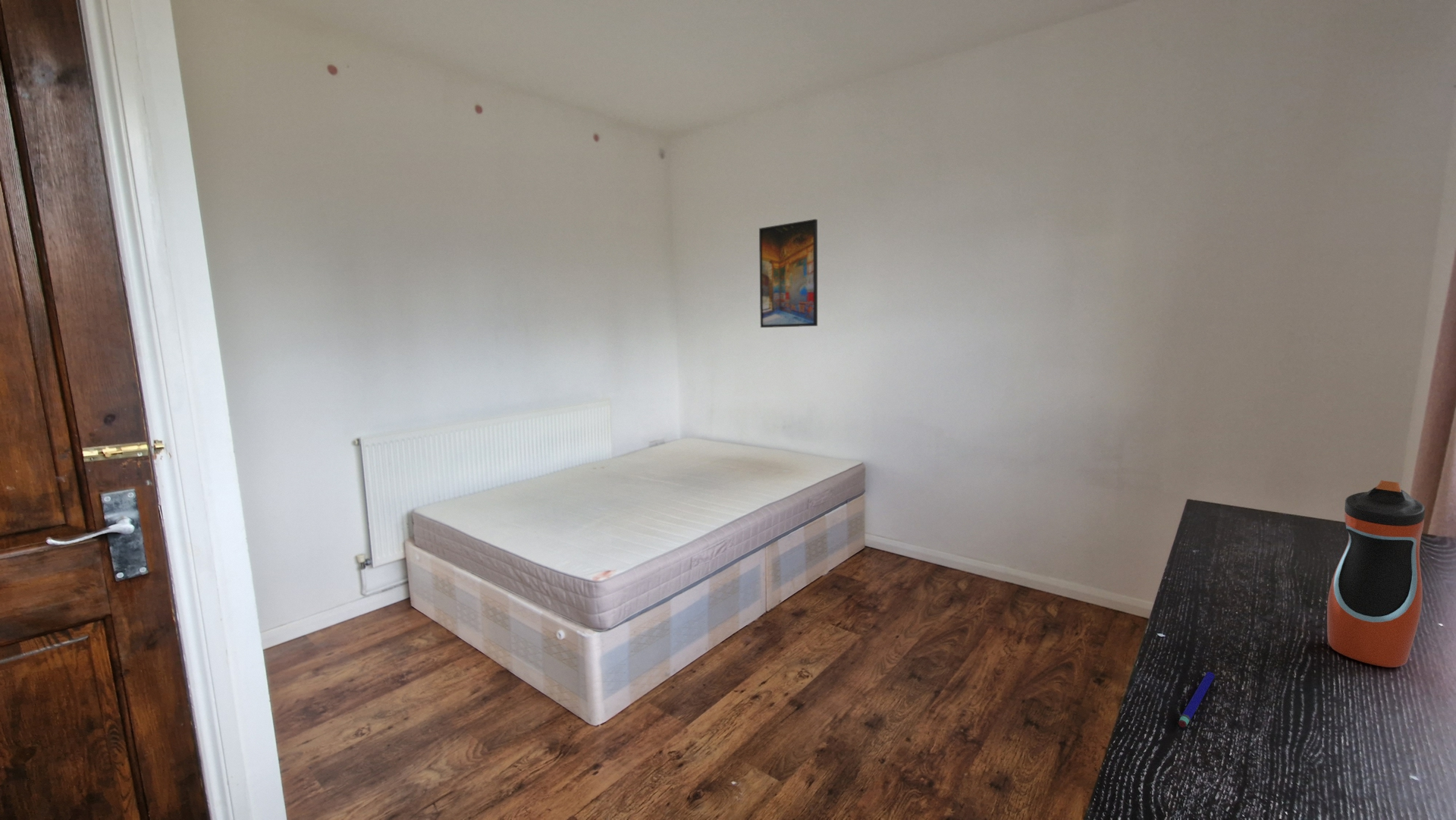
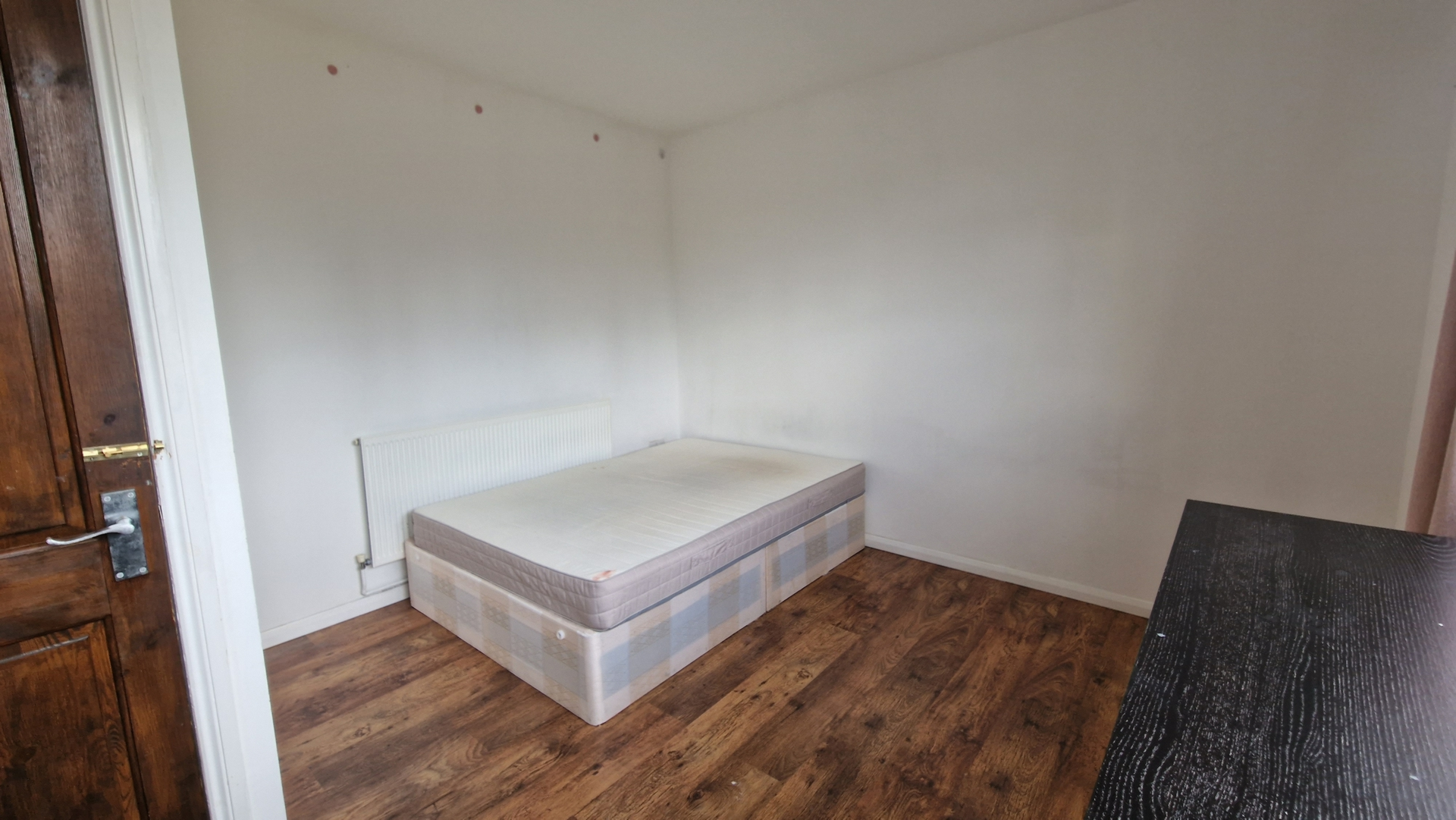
- pen (1197, 698)
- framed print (787, 275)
- water bottle (1376, 570)
